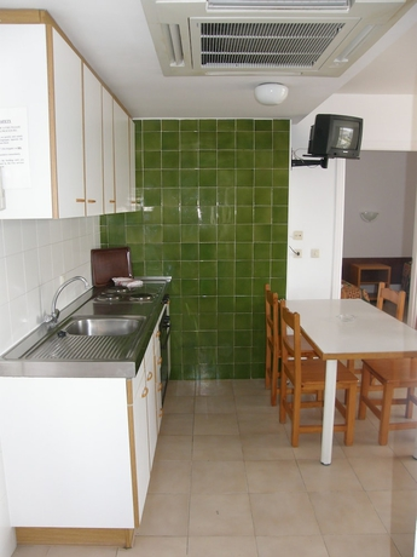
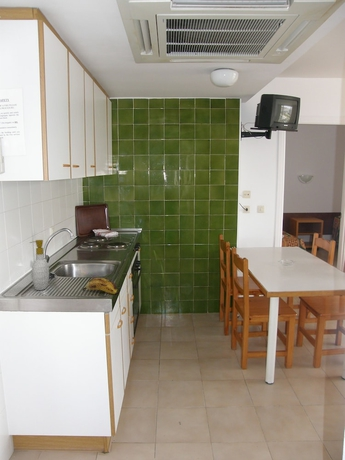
+ soap bottle (39, 264)
+ banana (99, 285)
